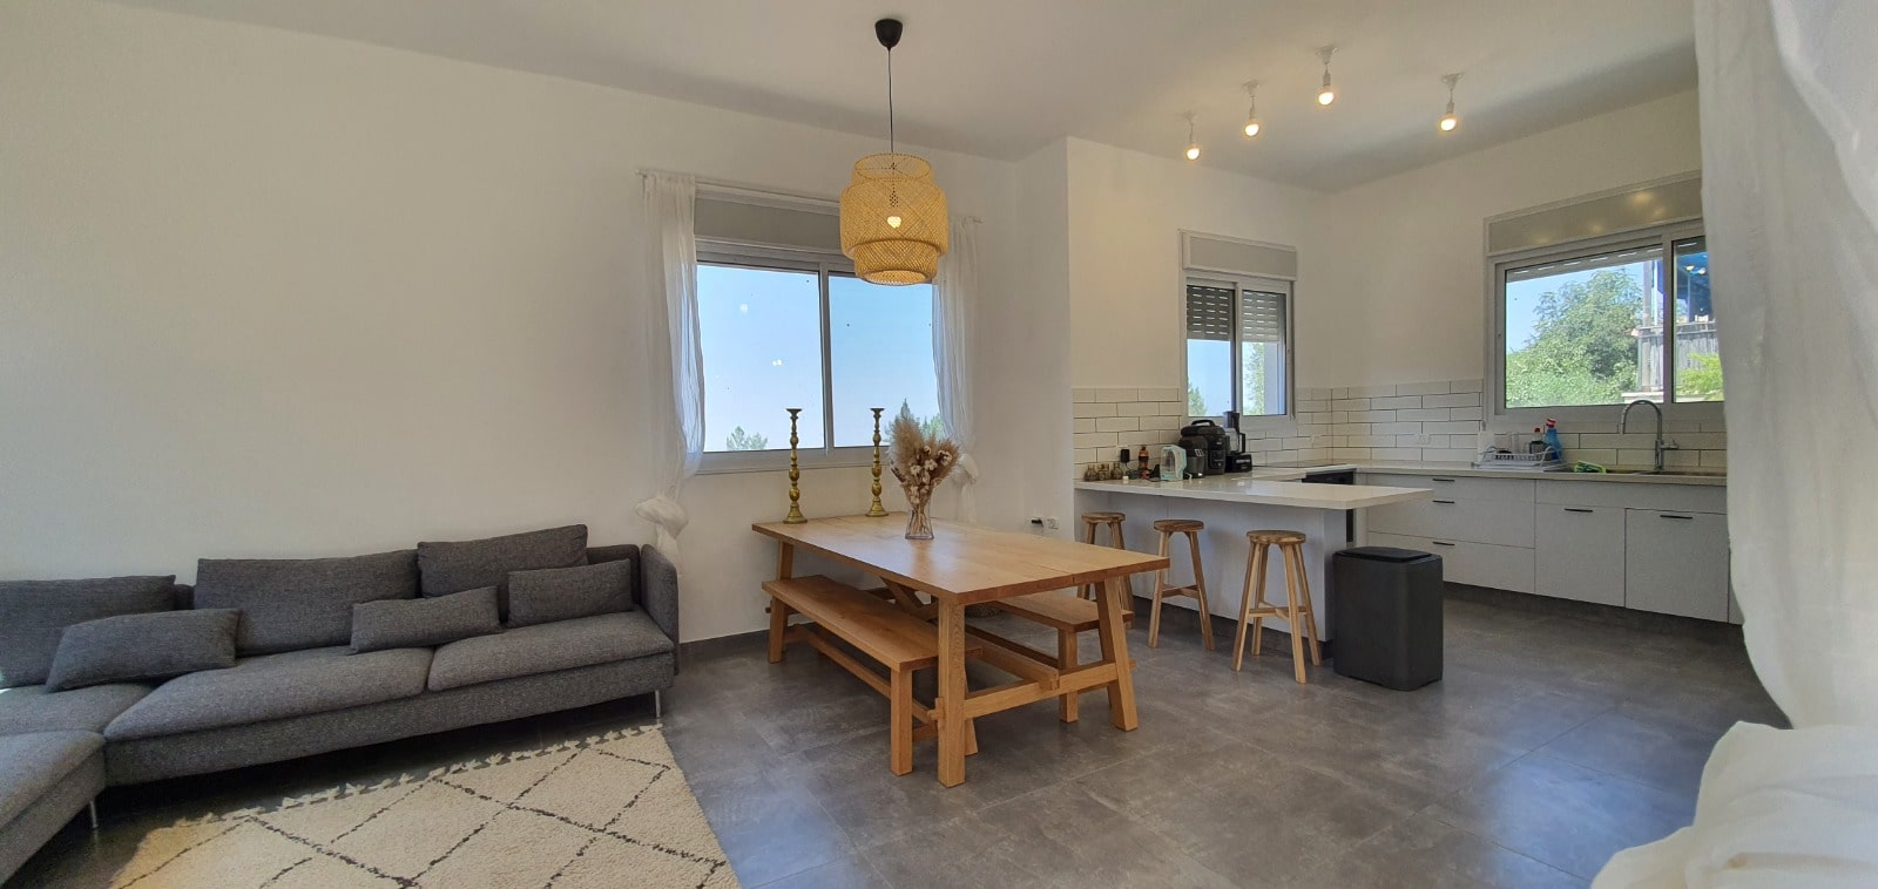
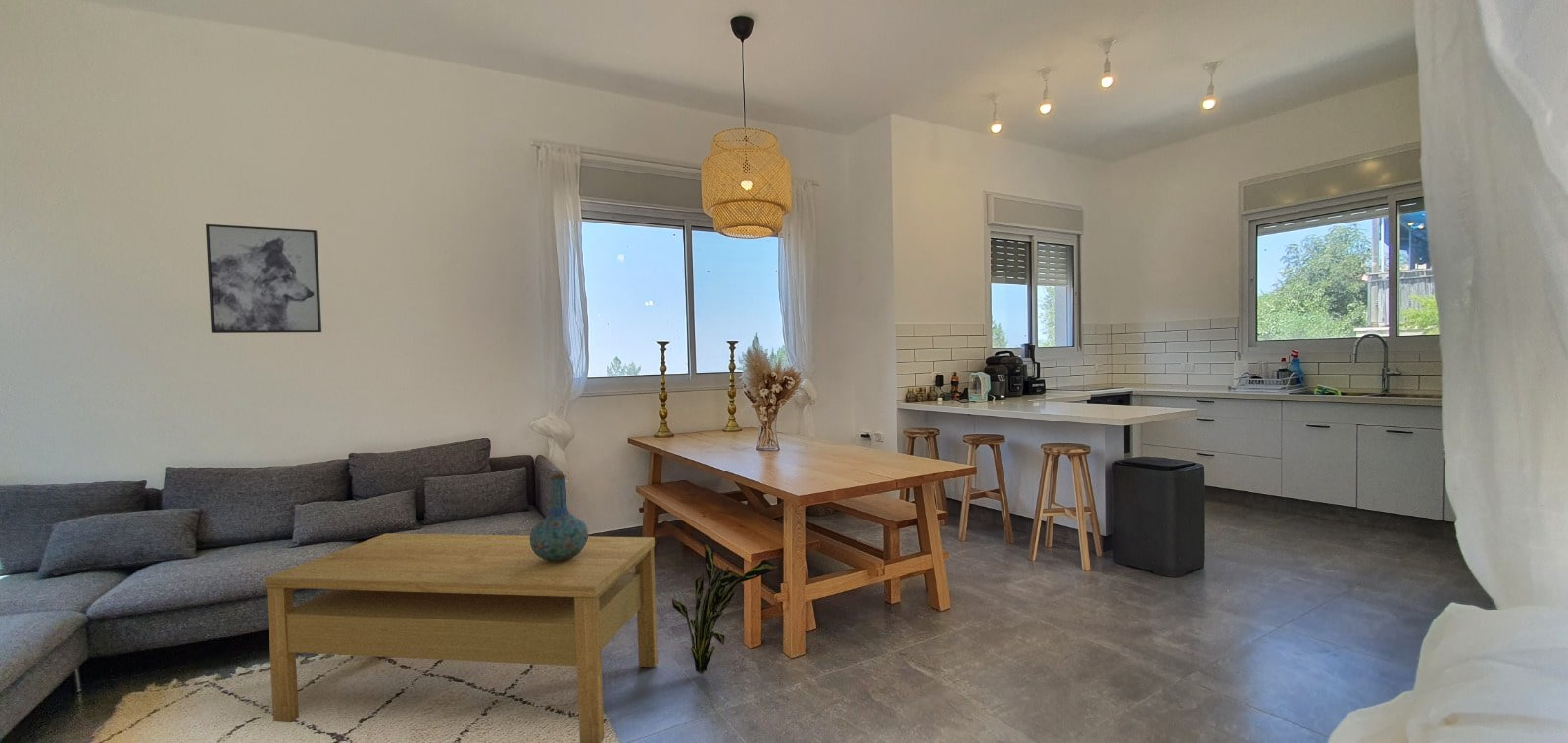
+ vase (559, 517)
+ coffee table (476, 623)
+ decorative plant (719, 614)
+ wall art (266, 280)
